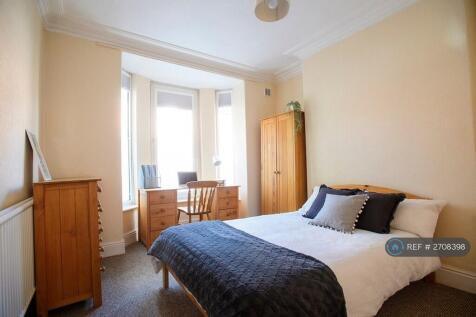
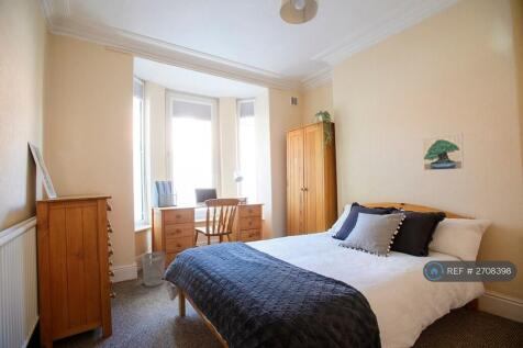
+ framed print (442, 153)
+ wastebasket (154, 268)
